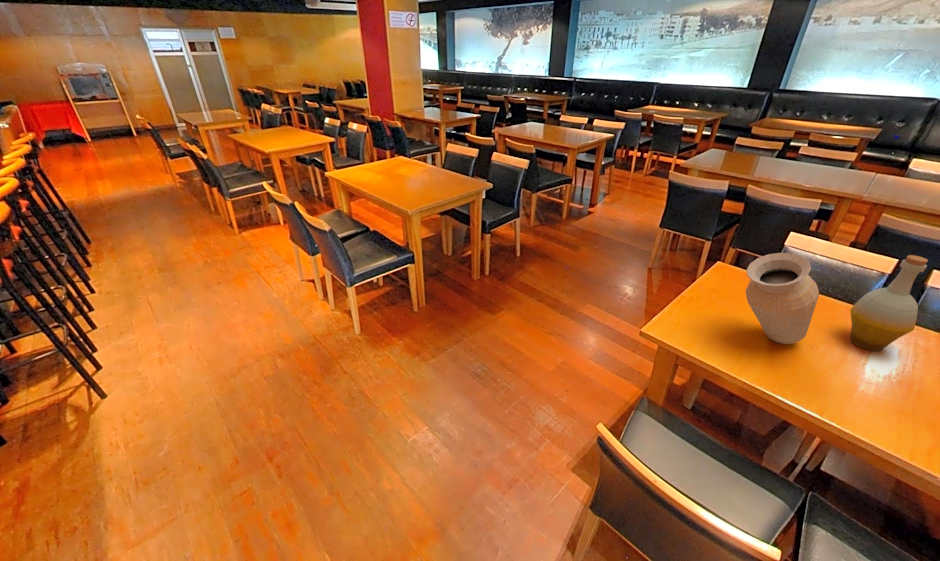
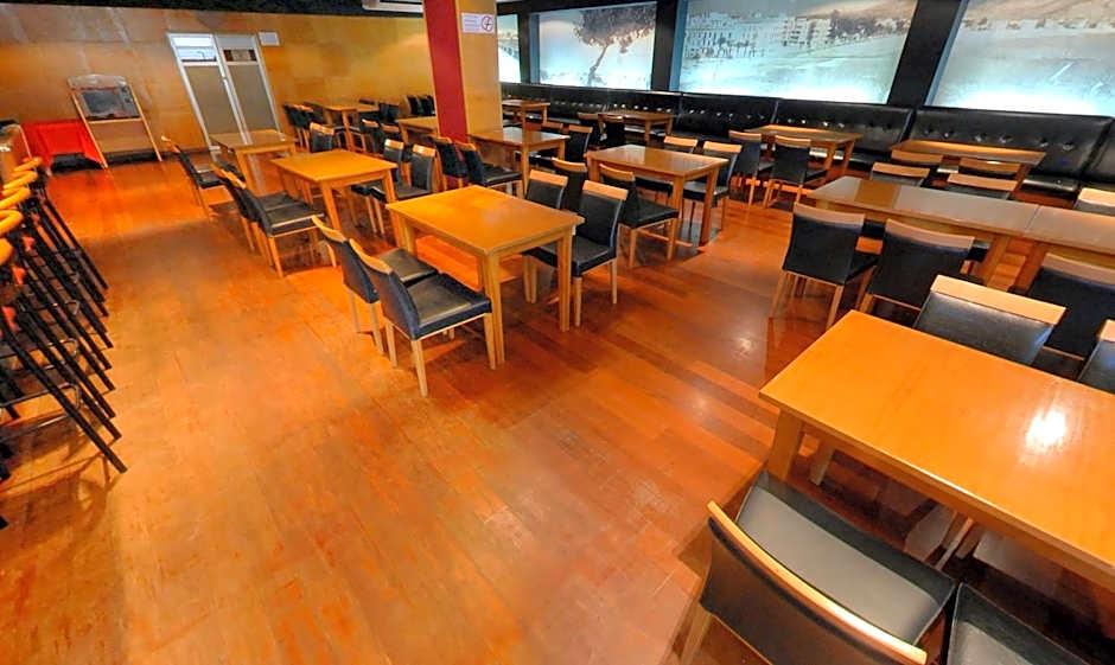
- vase (779, 301)
- bottle (890, 303)
